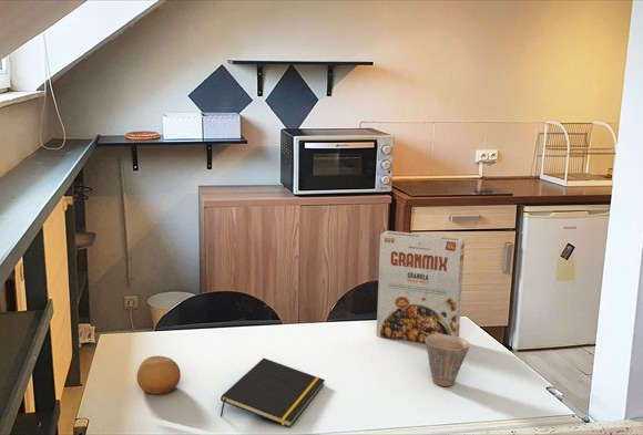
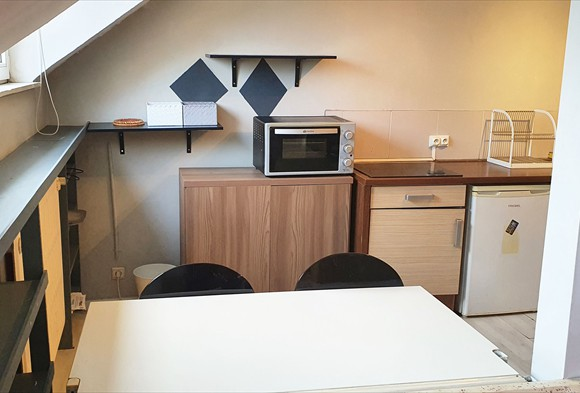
- cereal box (419, 288)
- fruit (159, 374)
- notepad (275, 390)
- cup (446, 361)
